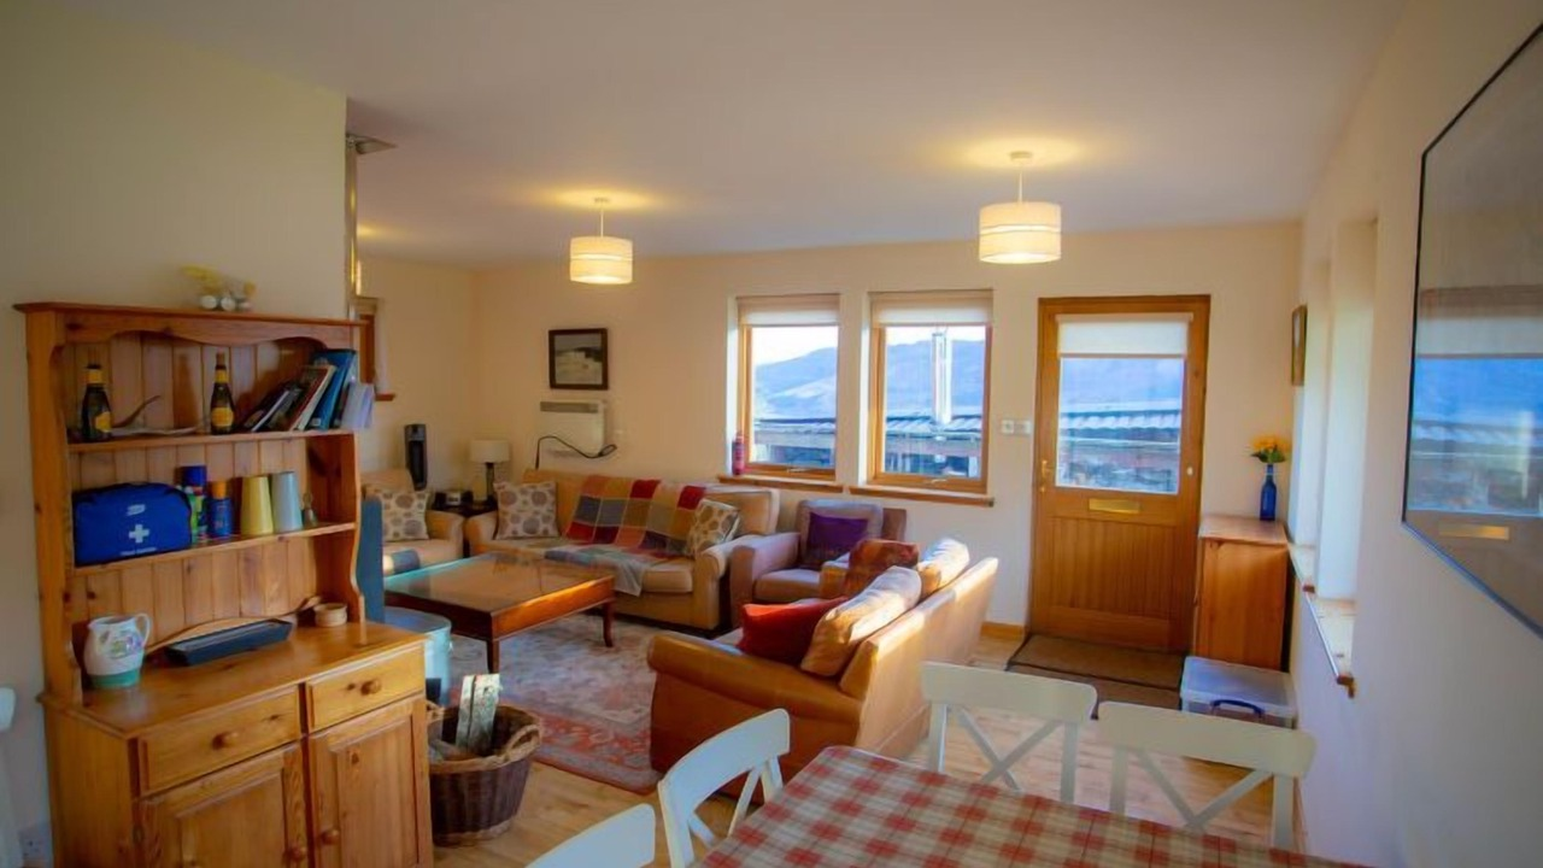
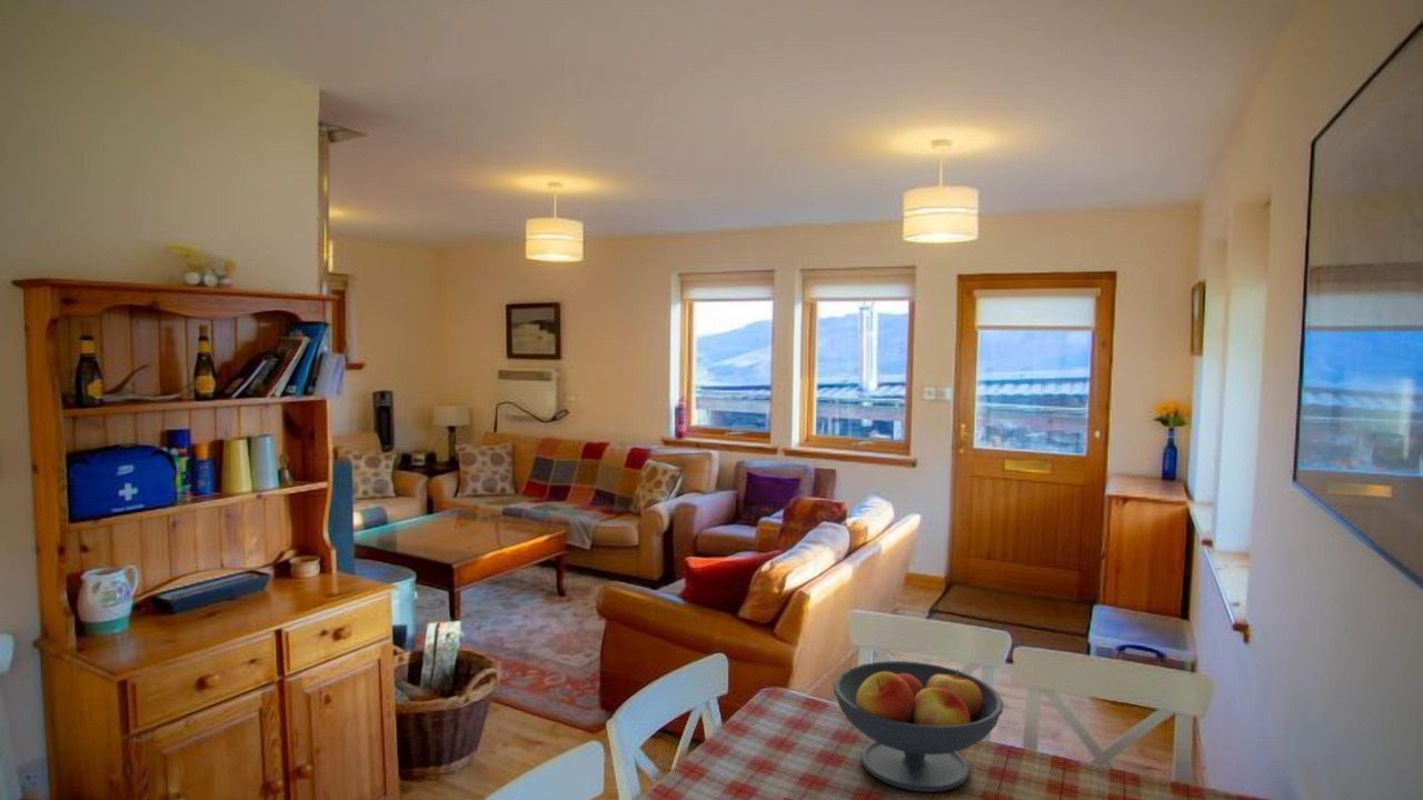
+ fruit bowl (915, 714)
